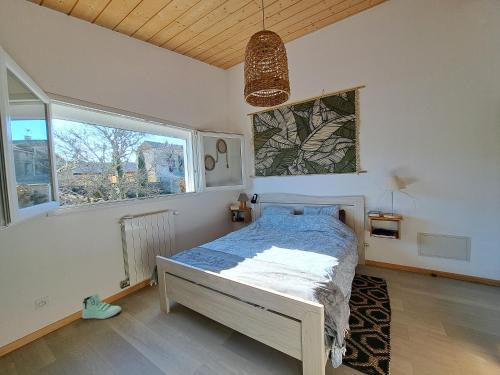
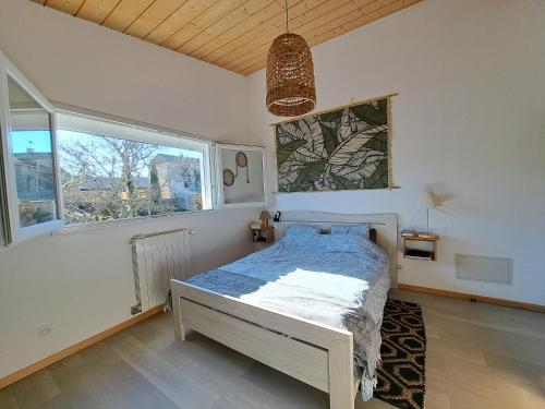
- sneaker (101, 304)
